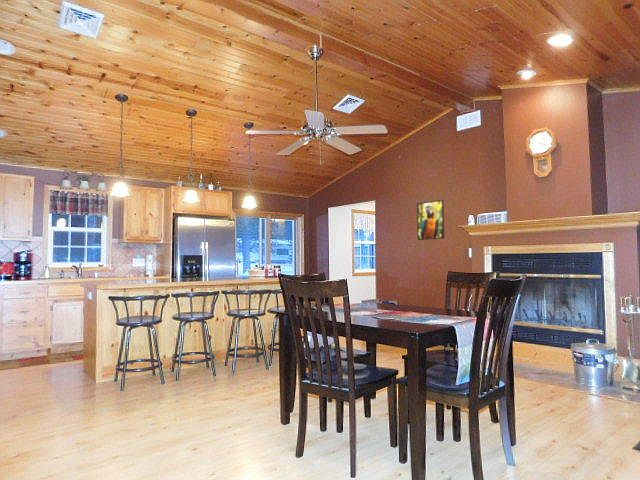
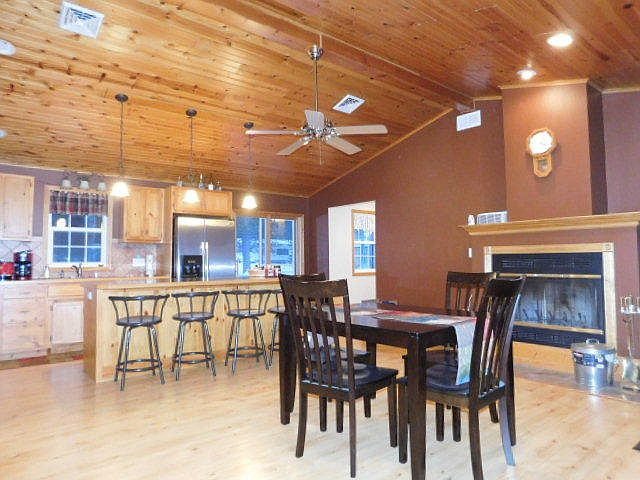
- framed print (430, 220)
